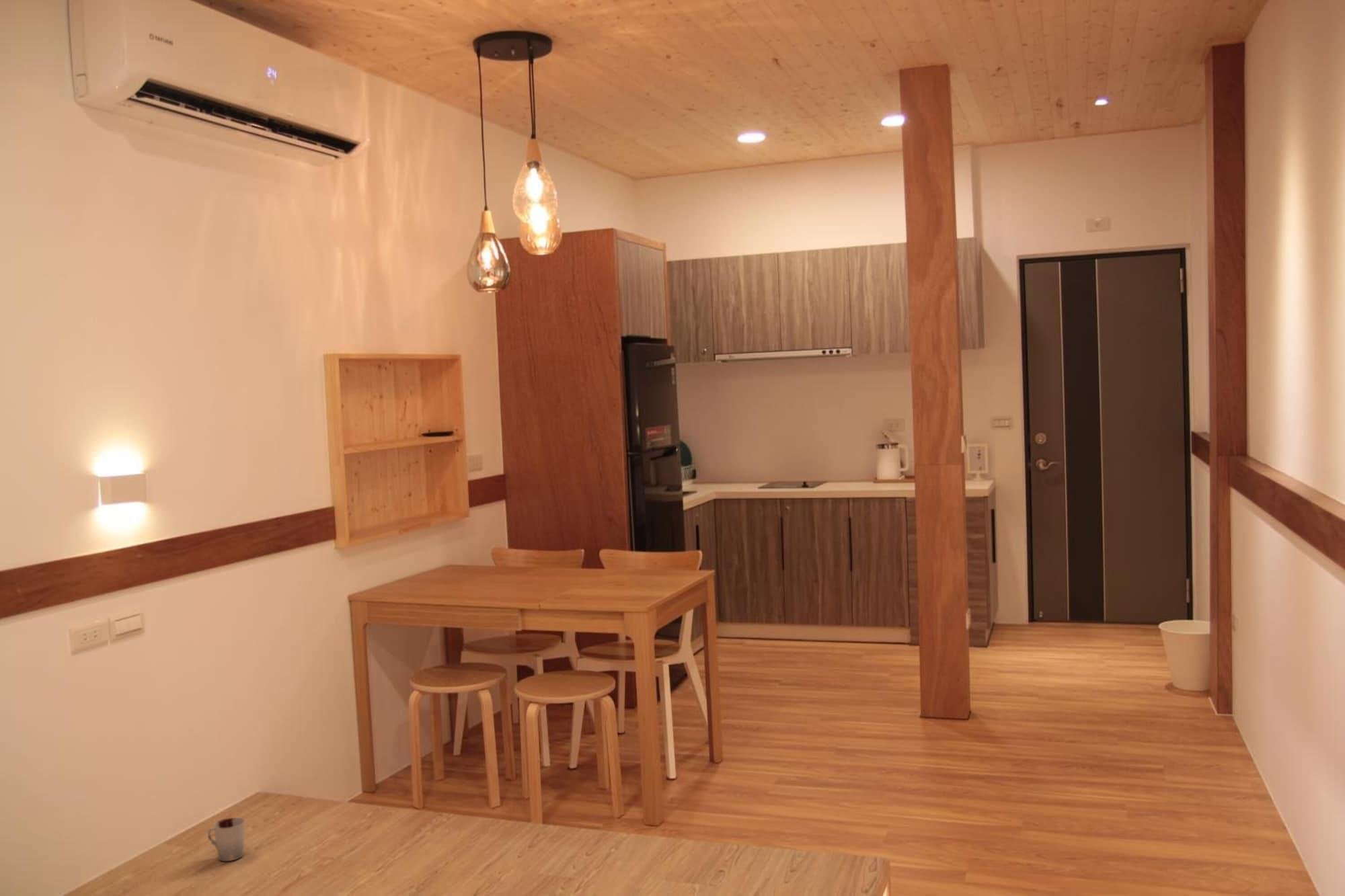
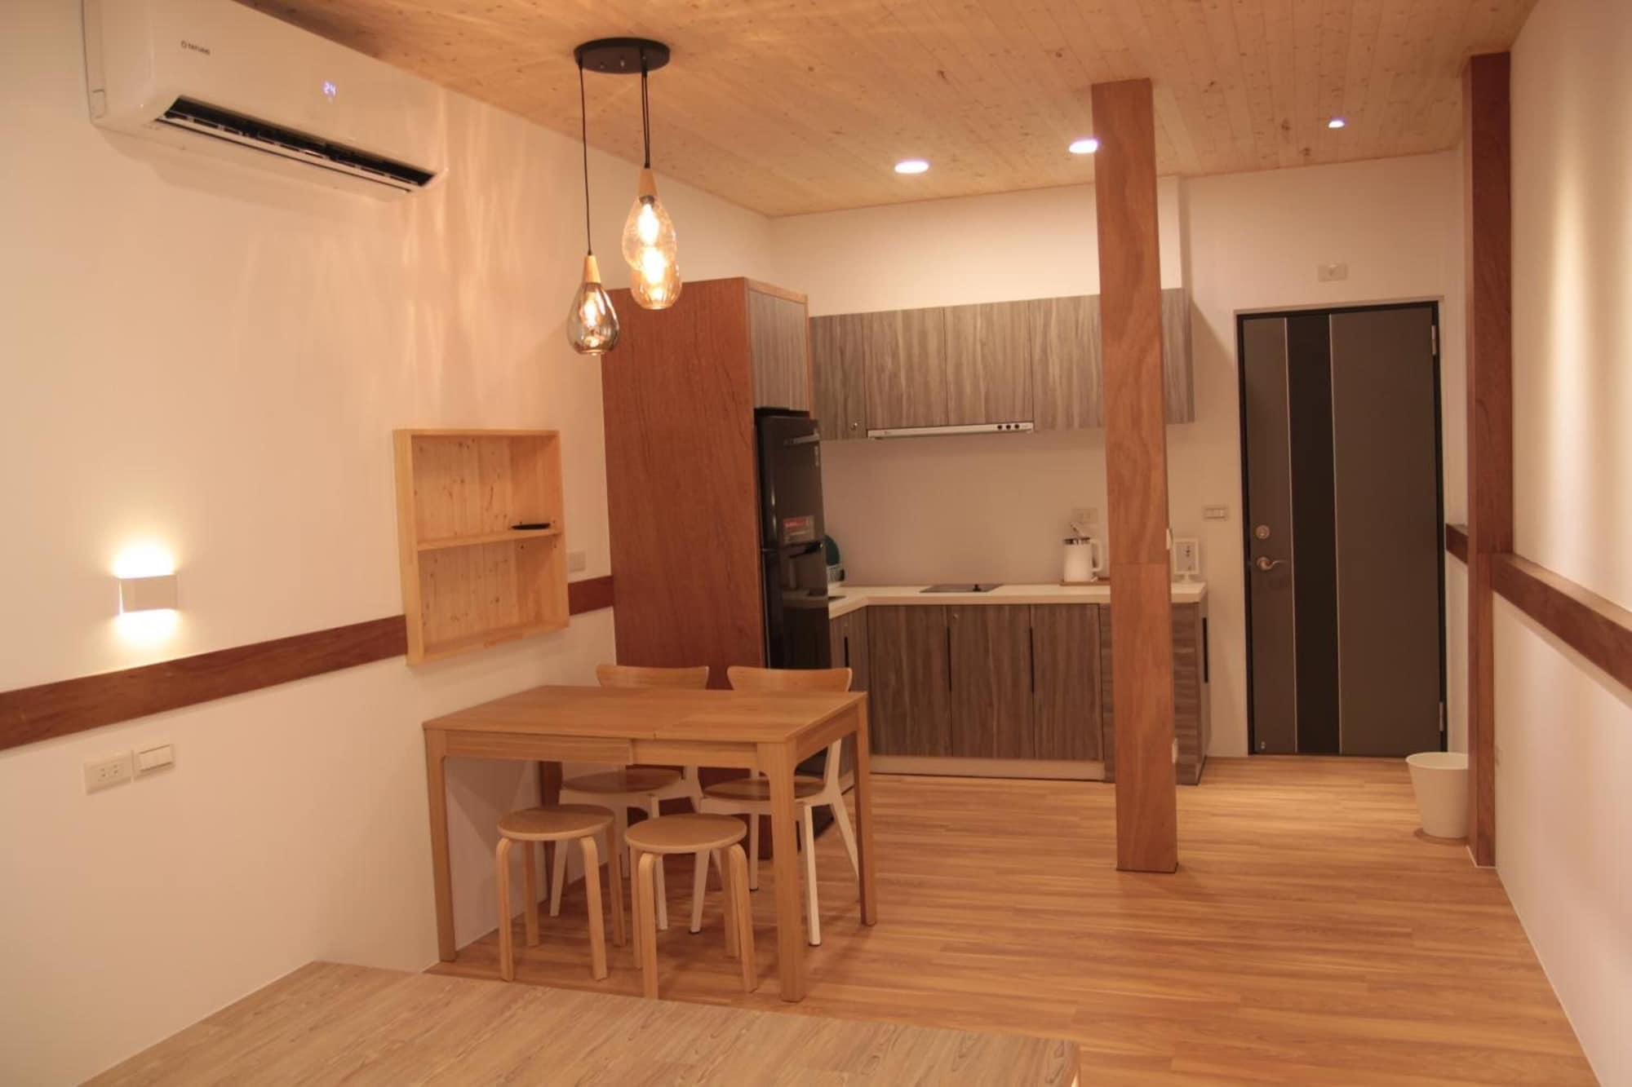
- cup (225, 839)
